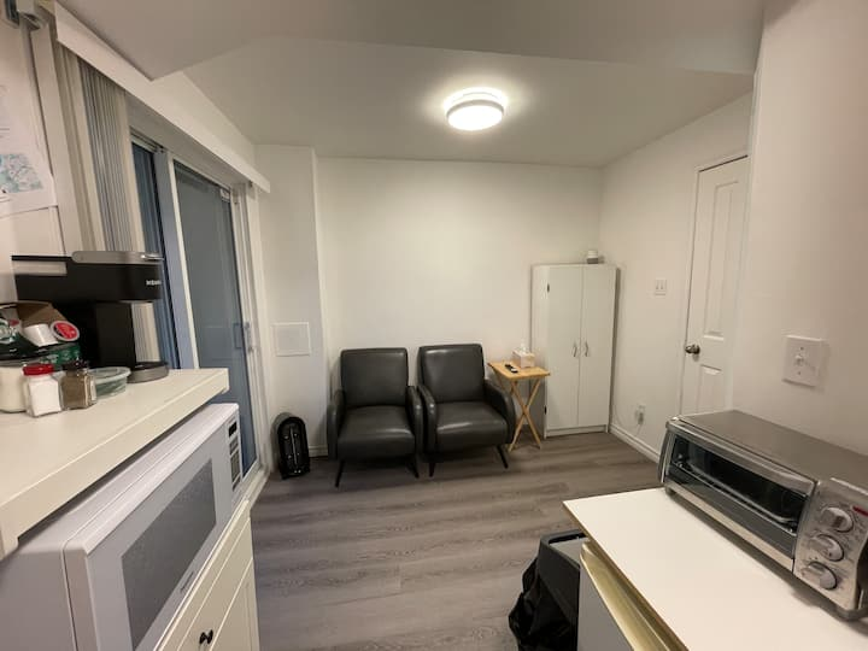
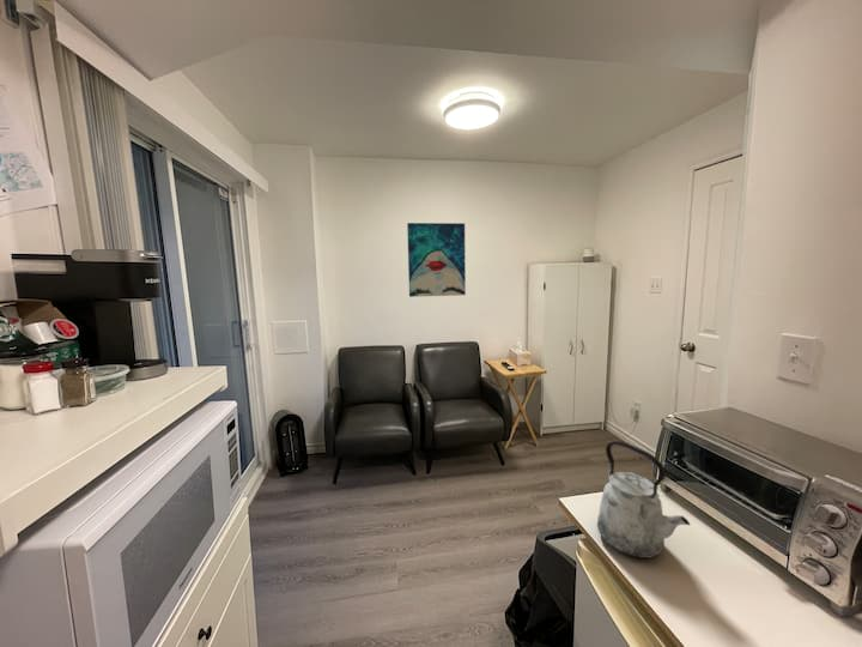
+ kettle (642, 501)
+ wall art (436, 260)
